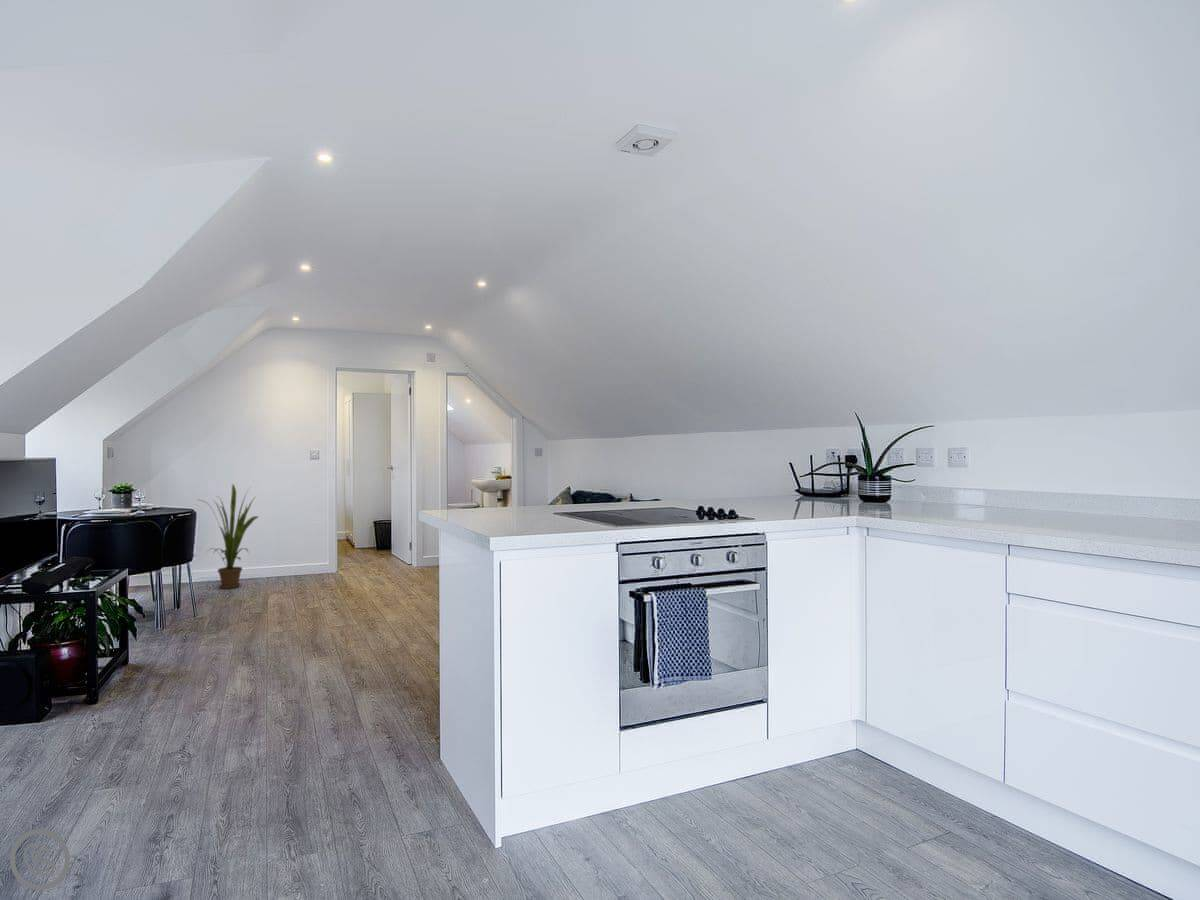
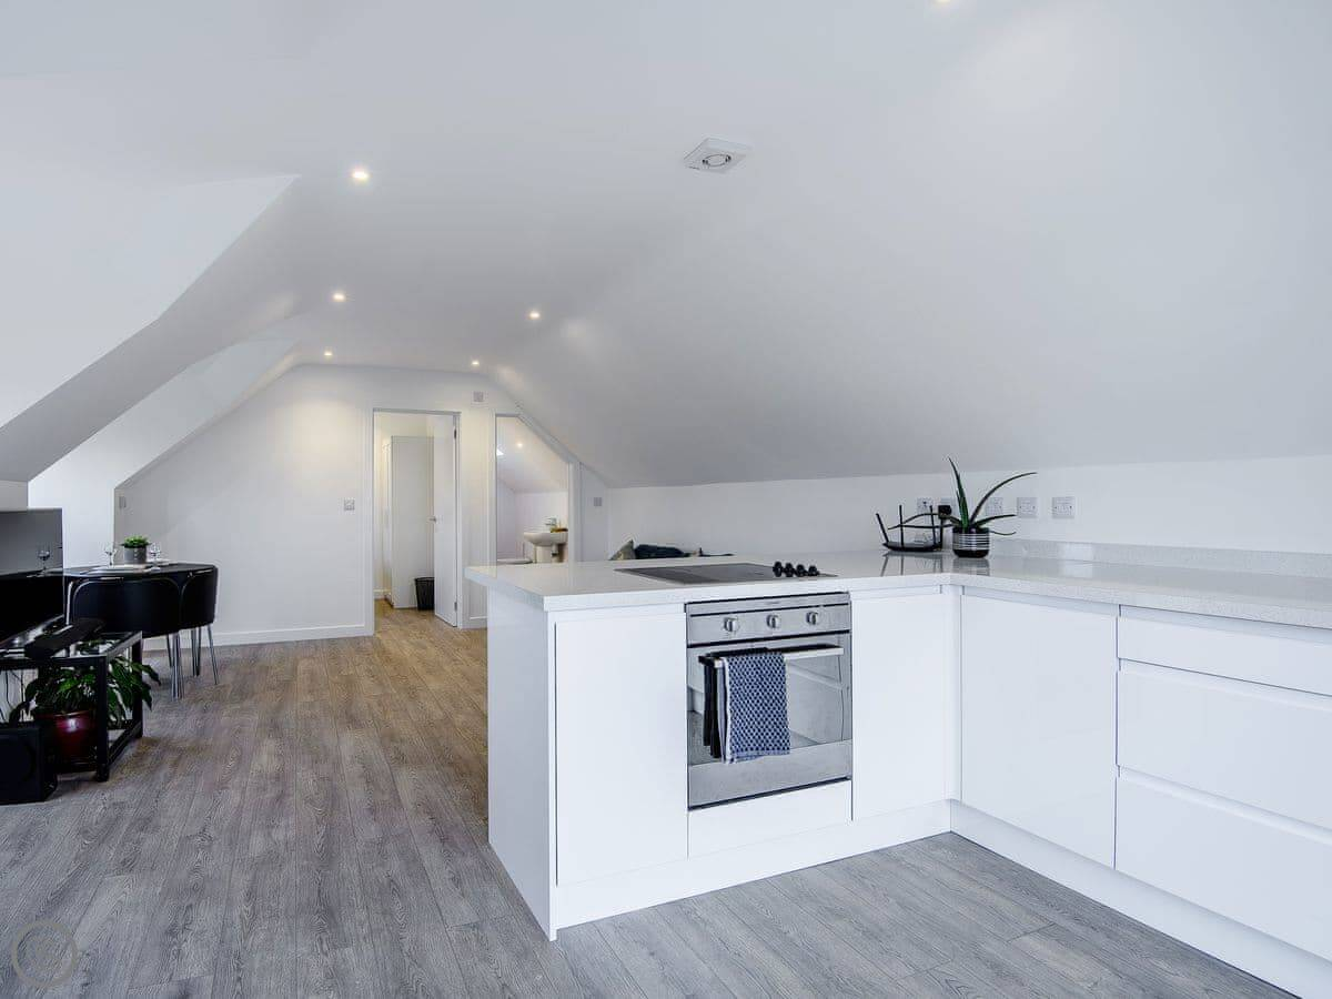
- house plant (227, 535)
